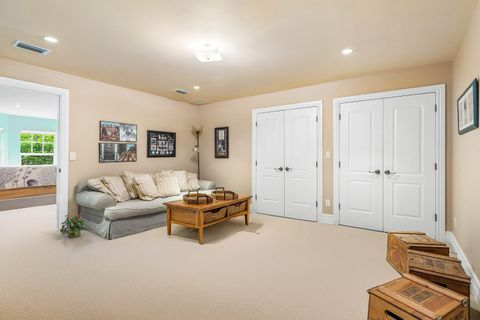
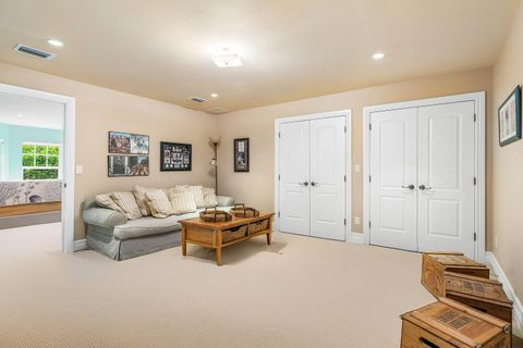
- potted plant (73, 225)
